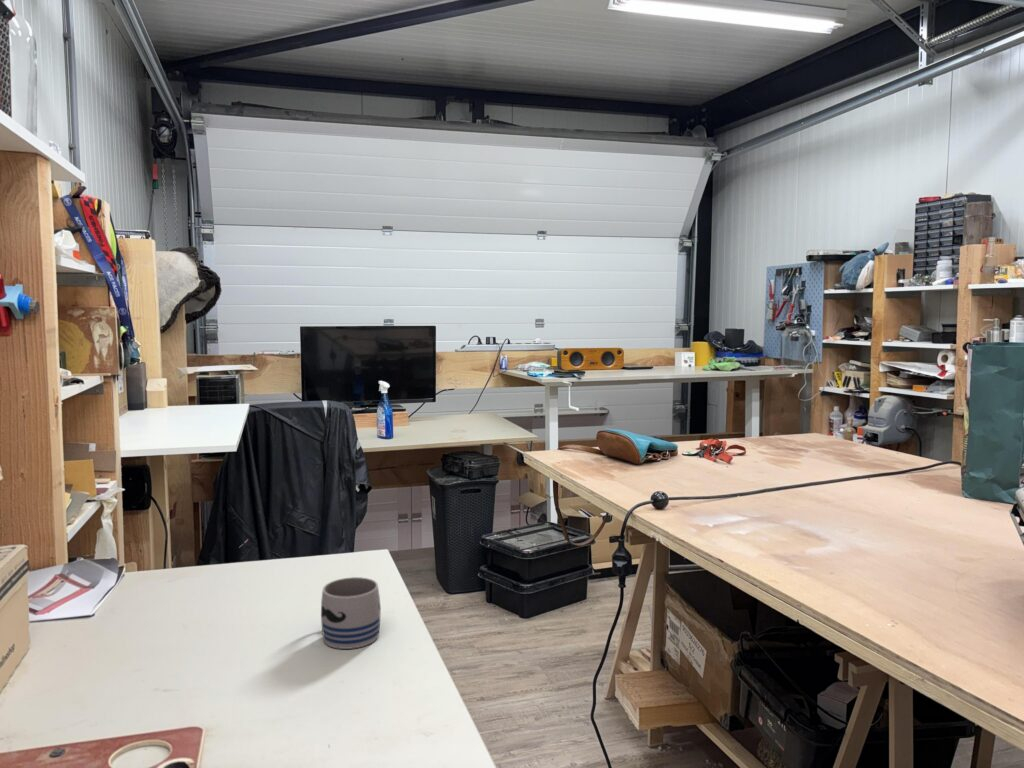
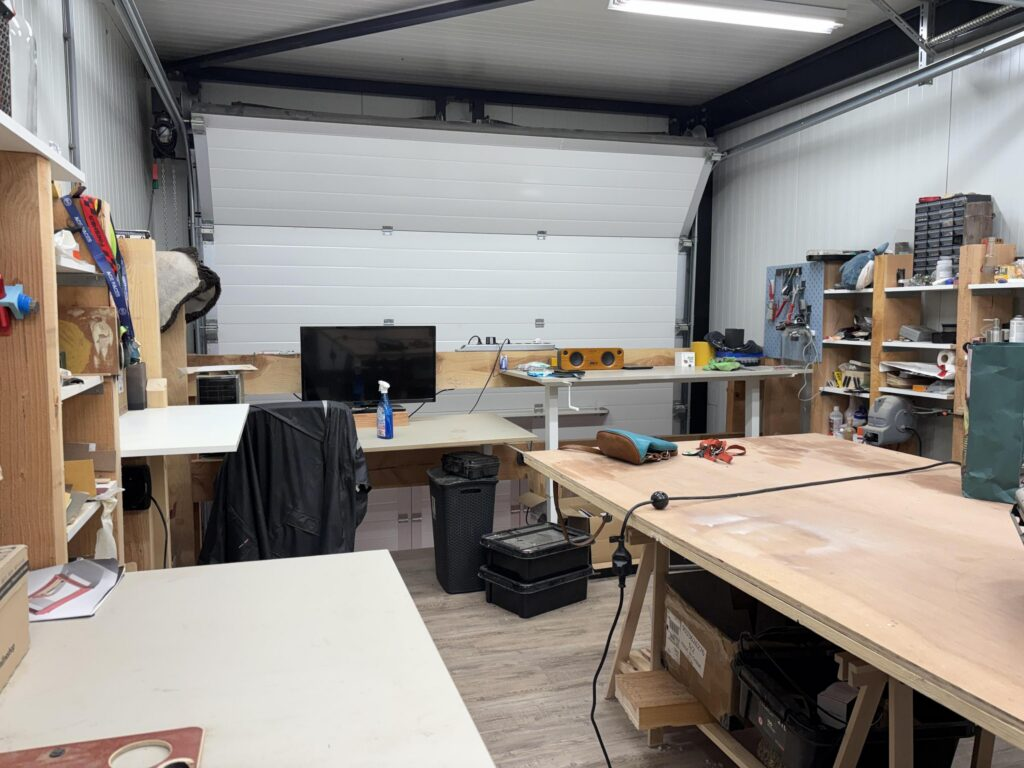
- mug (345, 608)
